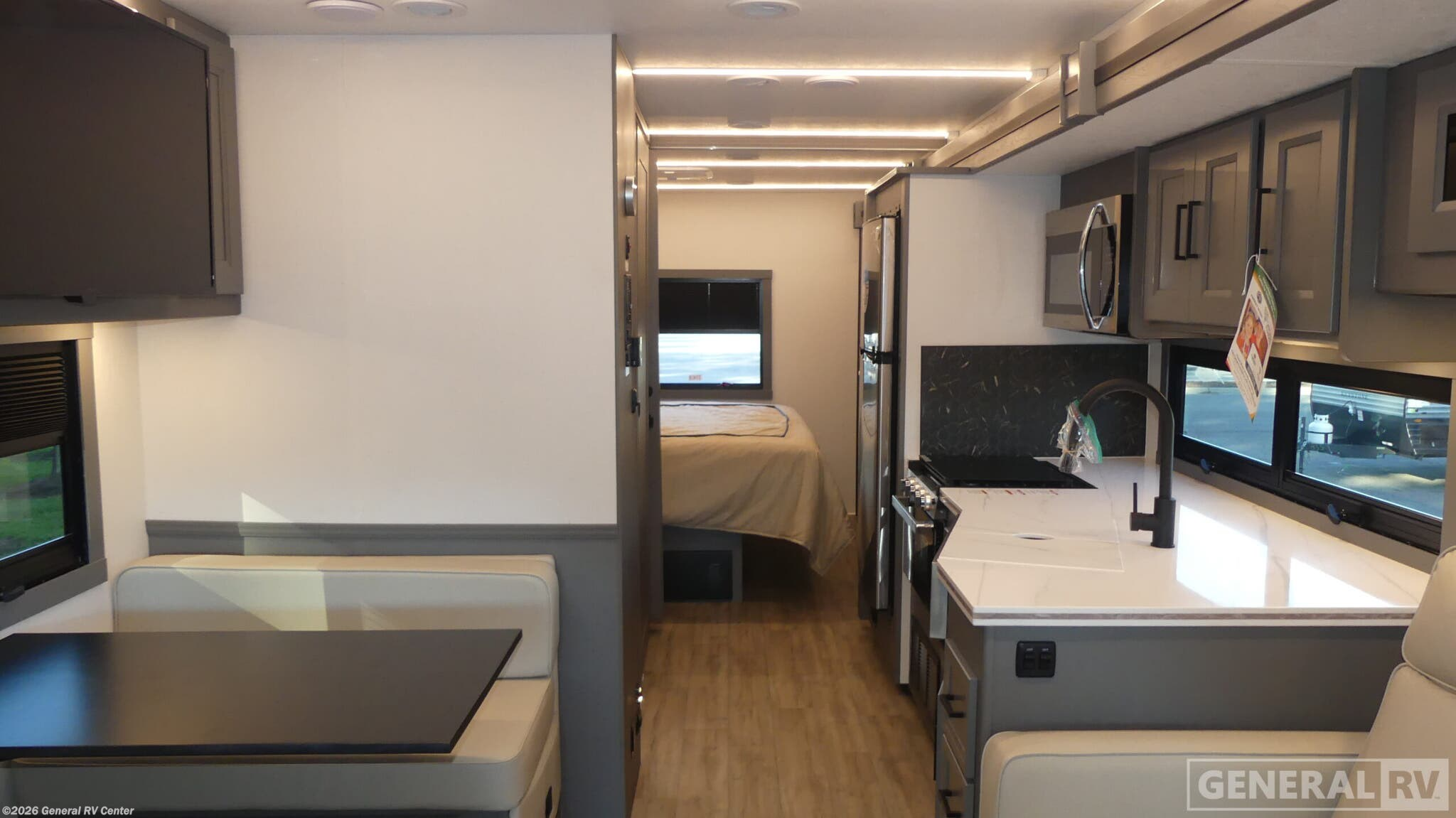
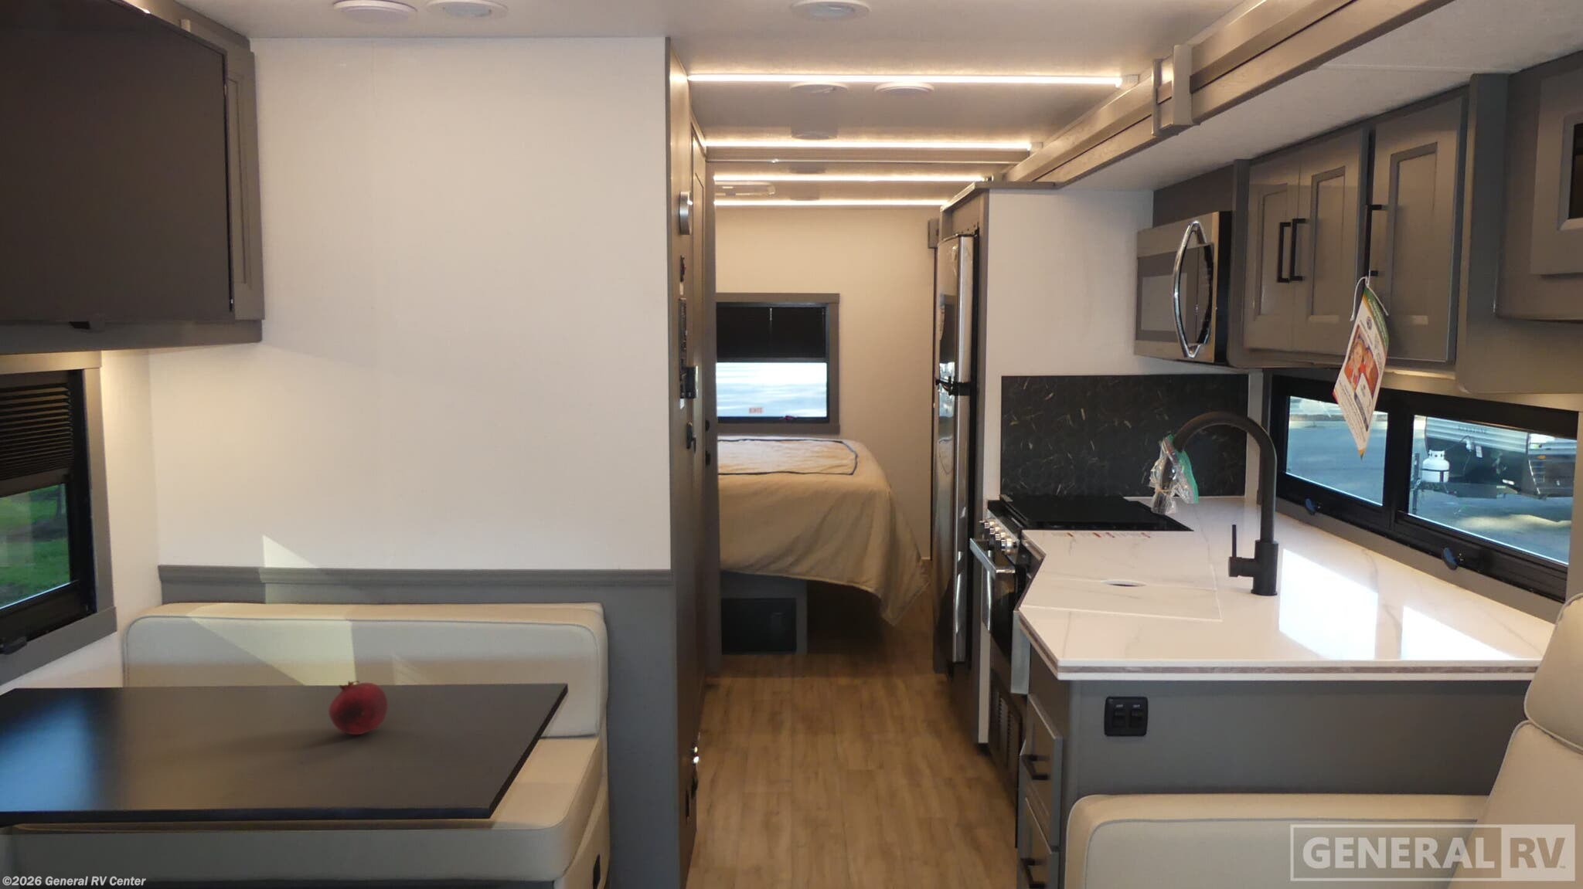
+ fruit (359, 706)
